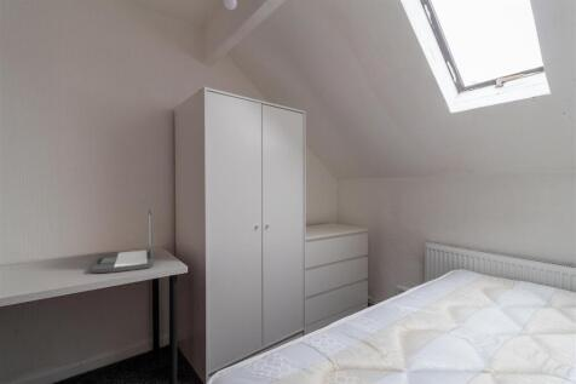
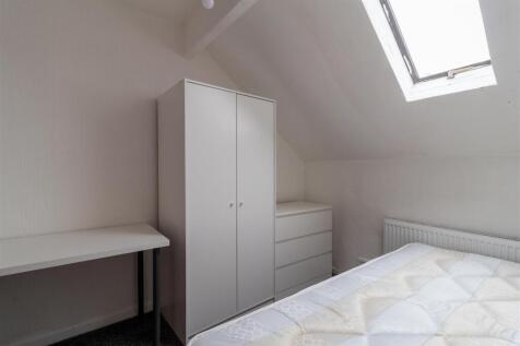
- laptop (125, 252)
